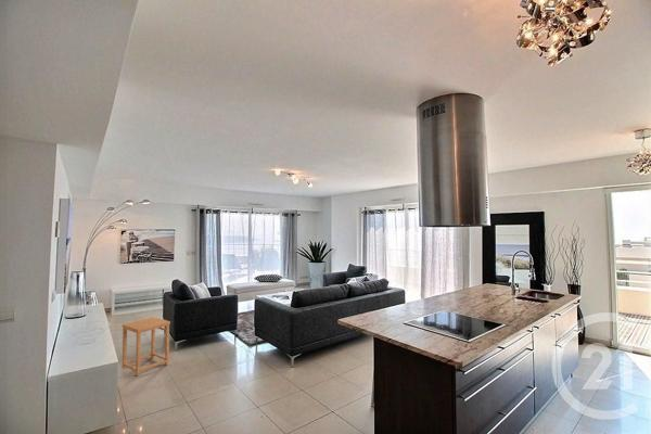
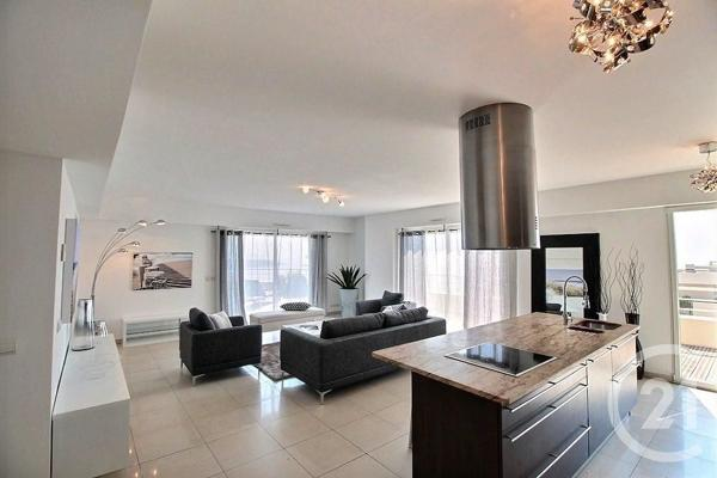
- side table (151, 344)
